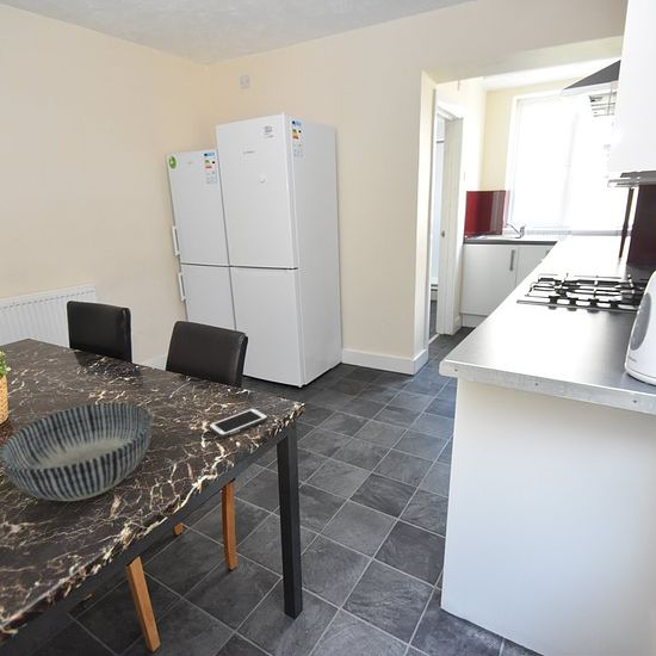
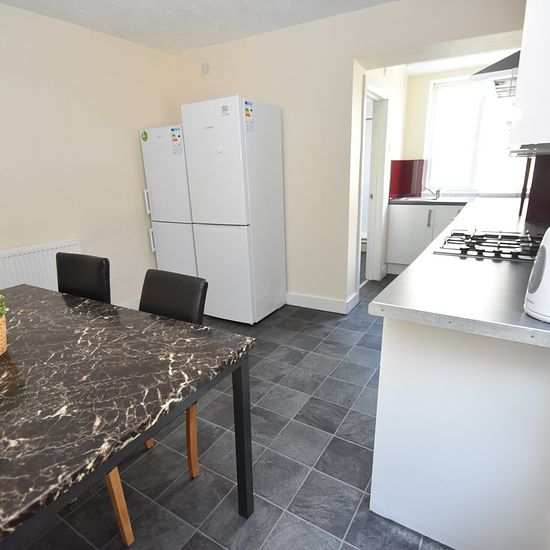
- cell phone (239, 422)
- bowl (85, 454)
